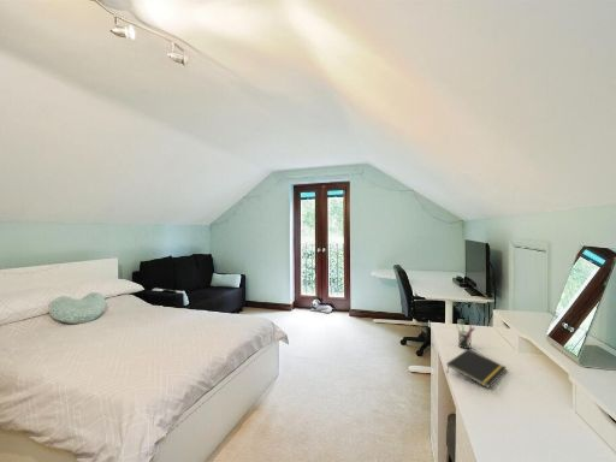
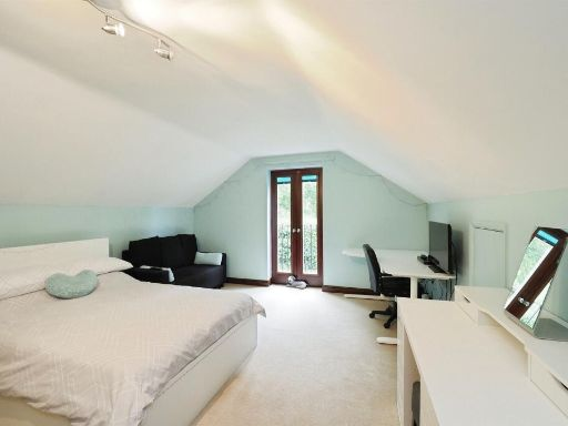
- pen holder (464, 334)
- notepad (476, 366)
